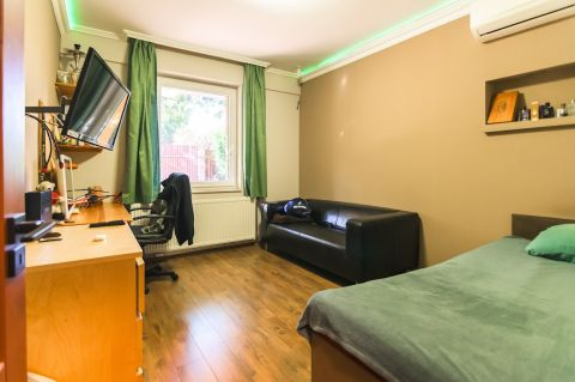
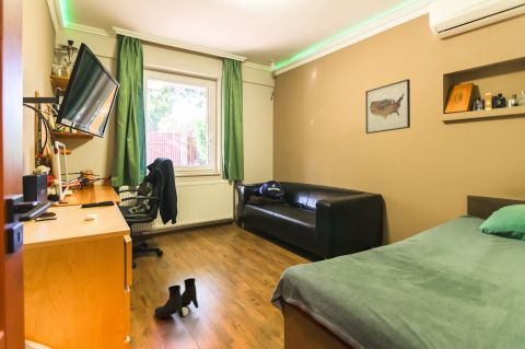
+ boots (176, 295)
+ wall art (386, 108)
